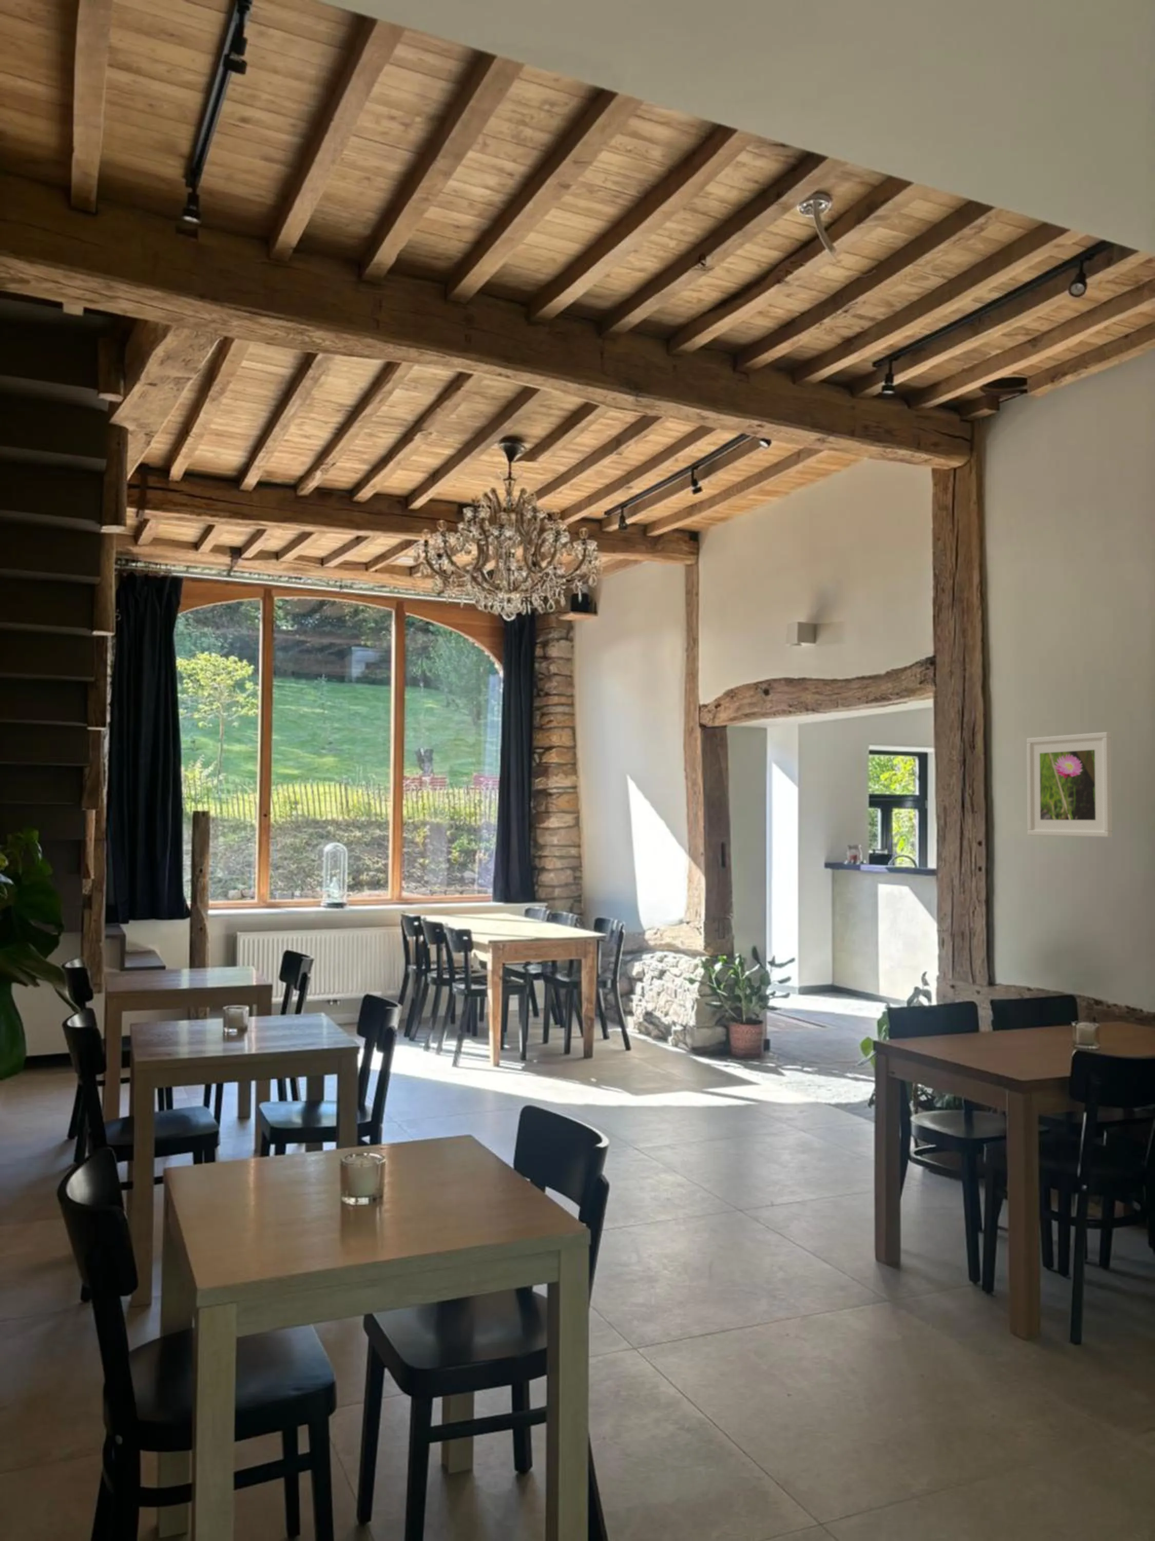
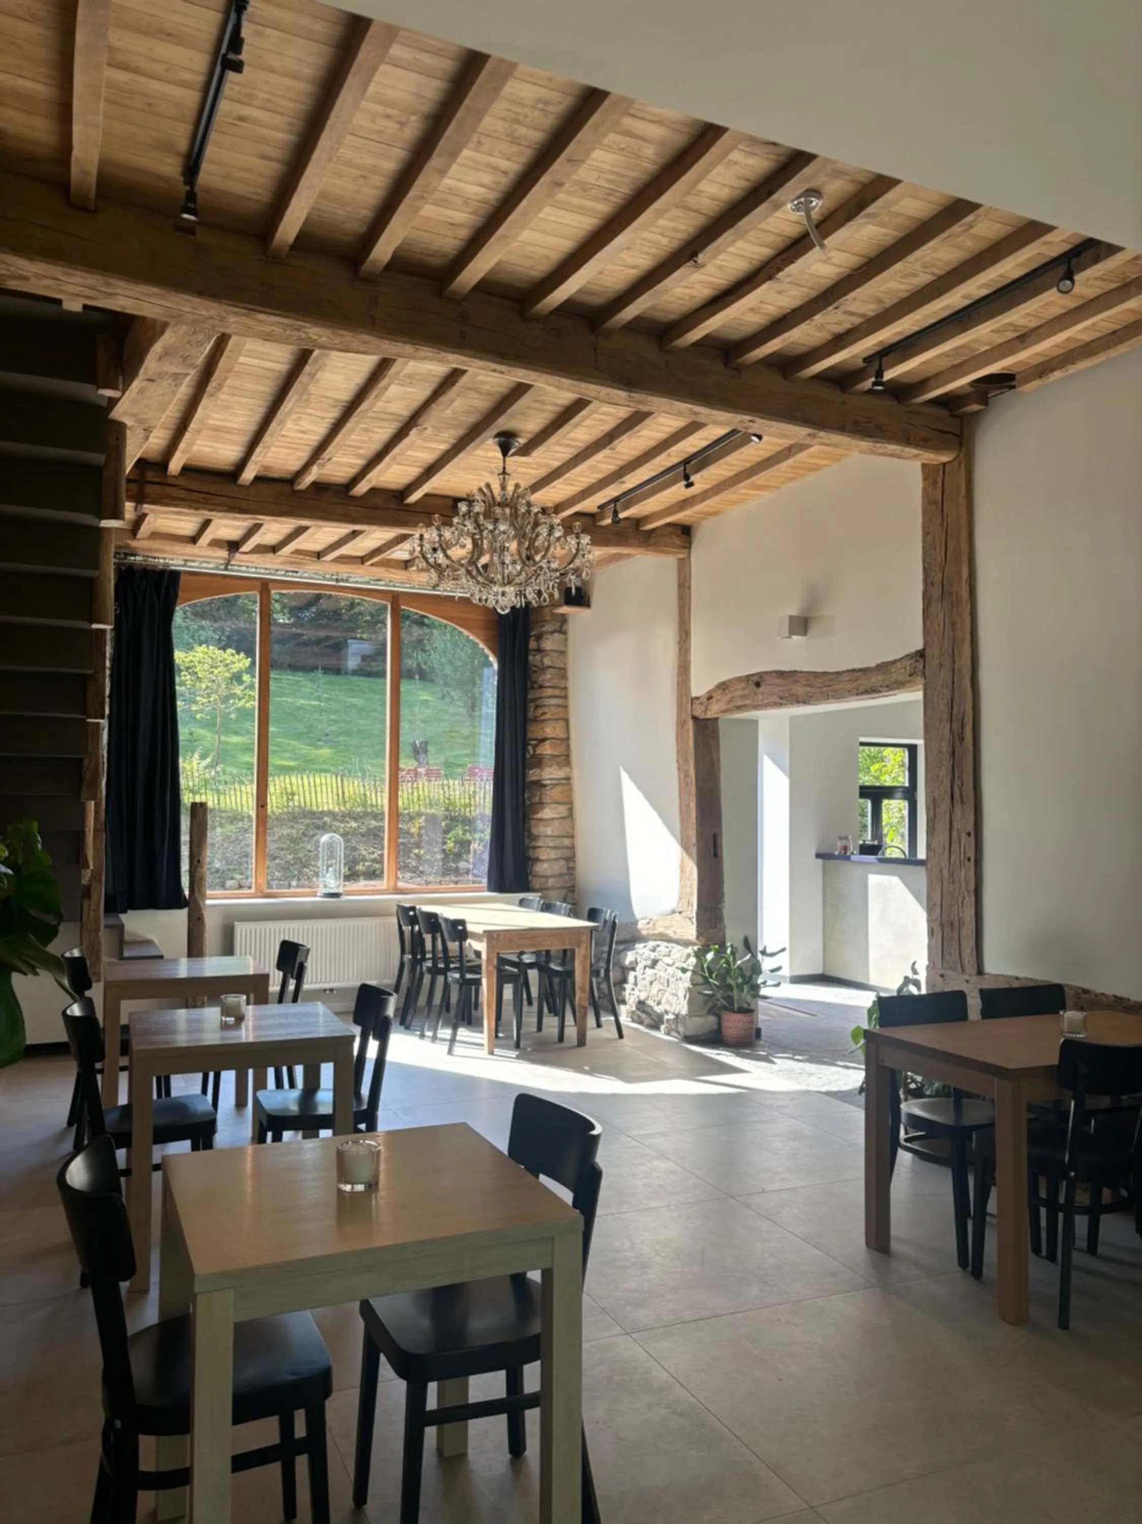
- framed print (1068, 785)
